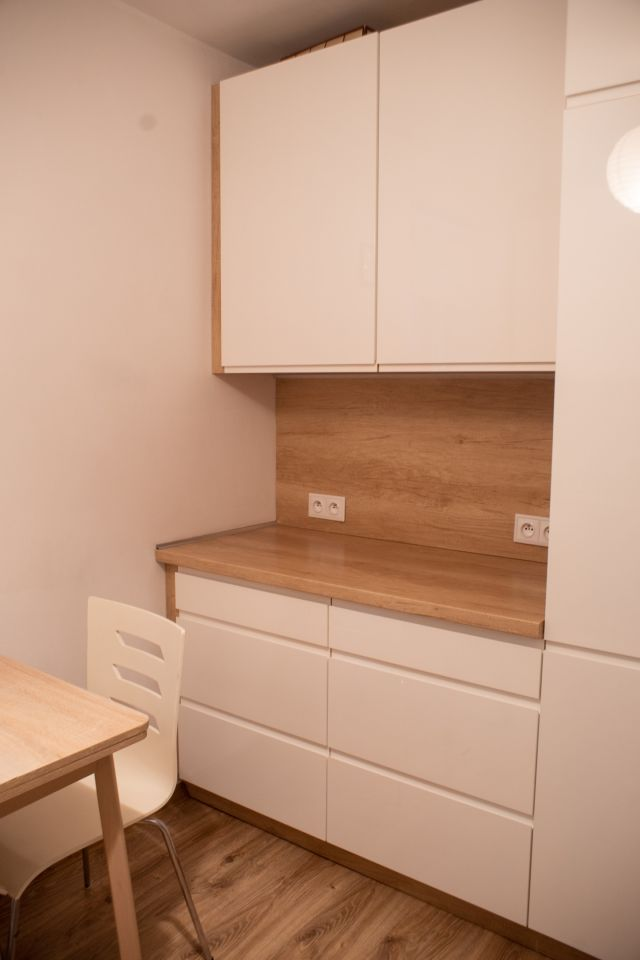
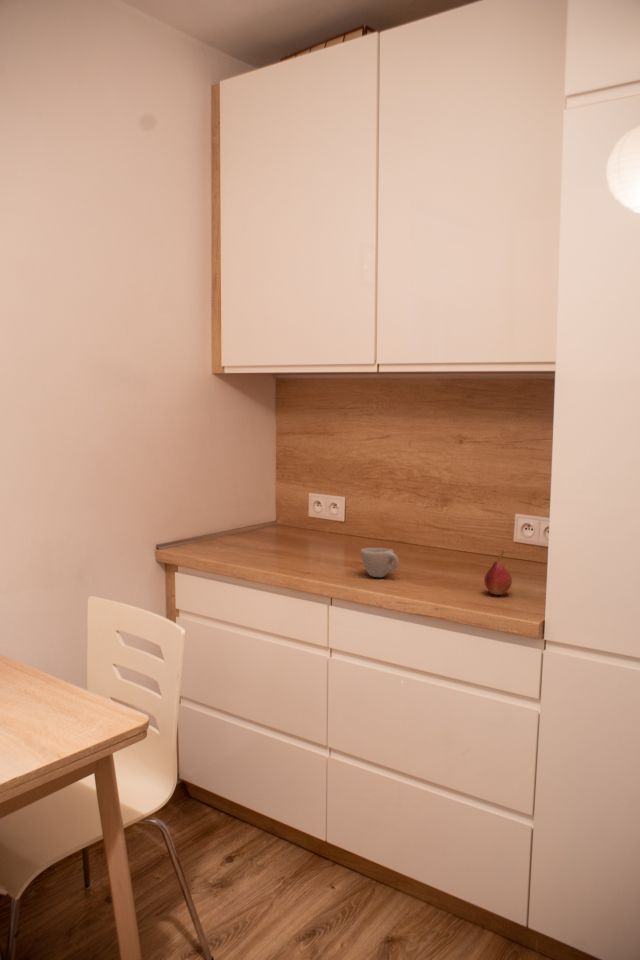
+ cup (381, 563)
+ fruit (498, 571)
